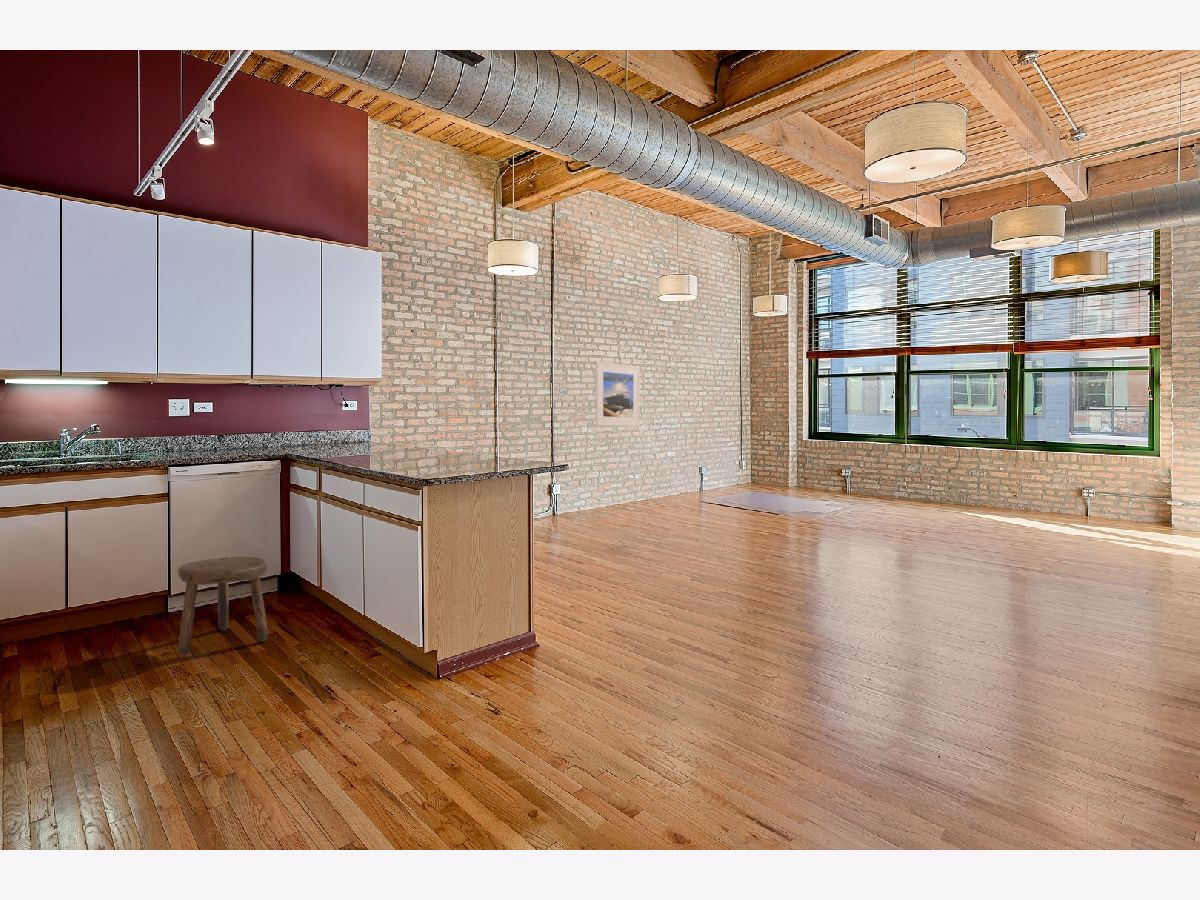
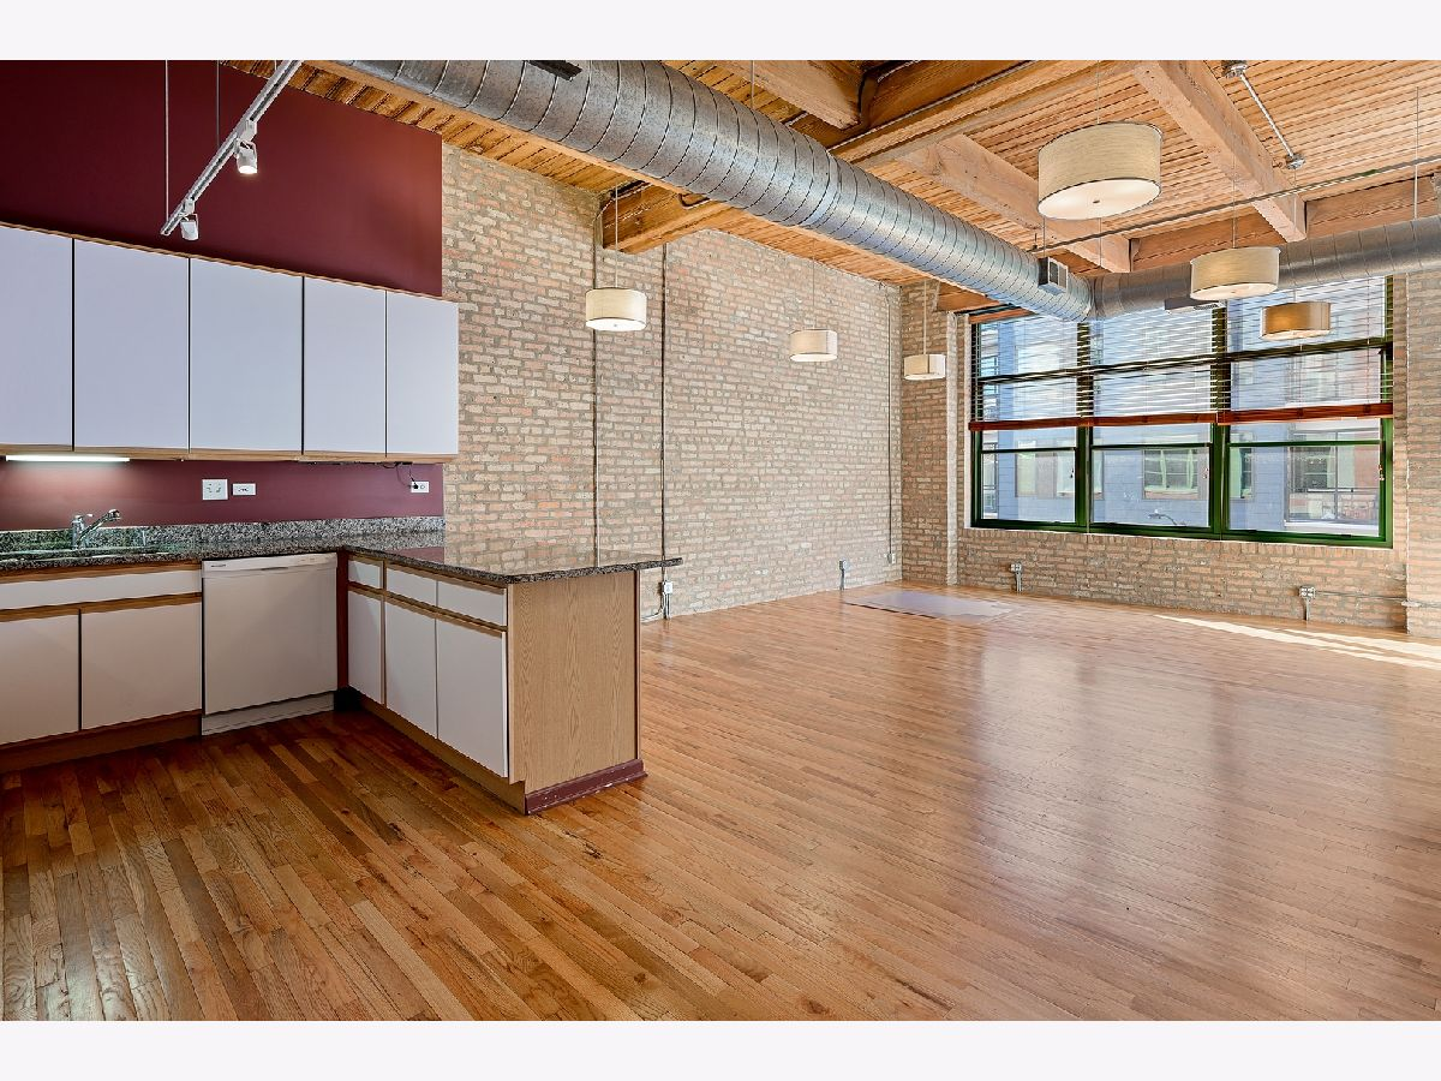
- stool (225, 601)
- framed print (618, 395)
